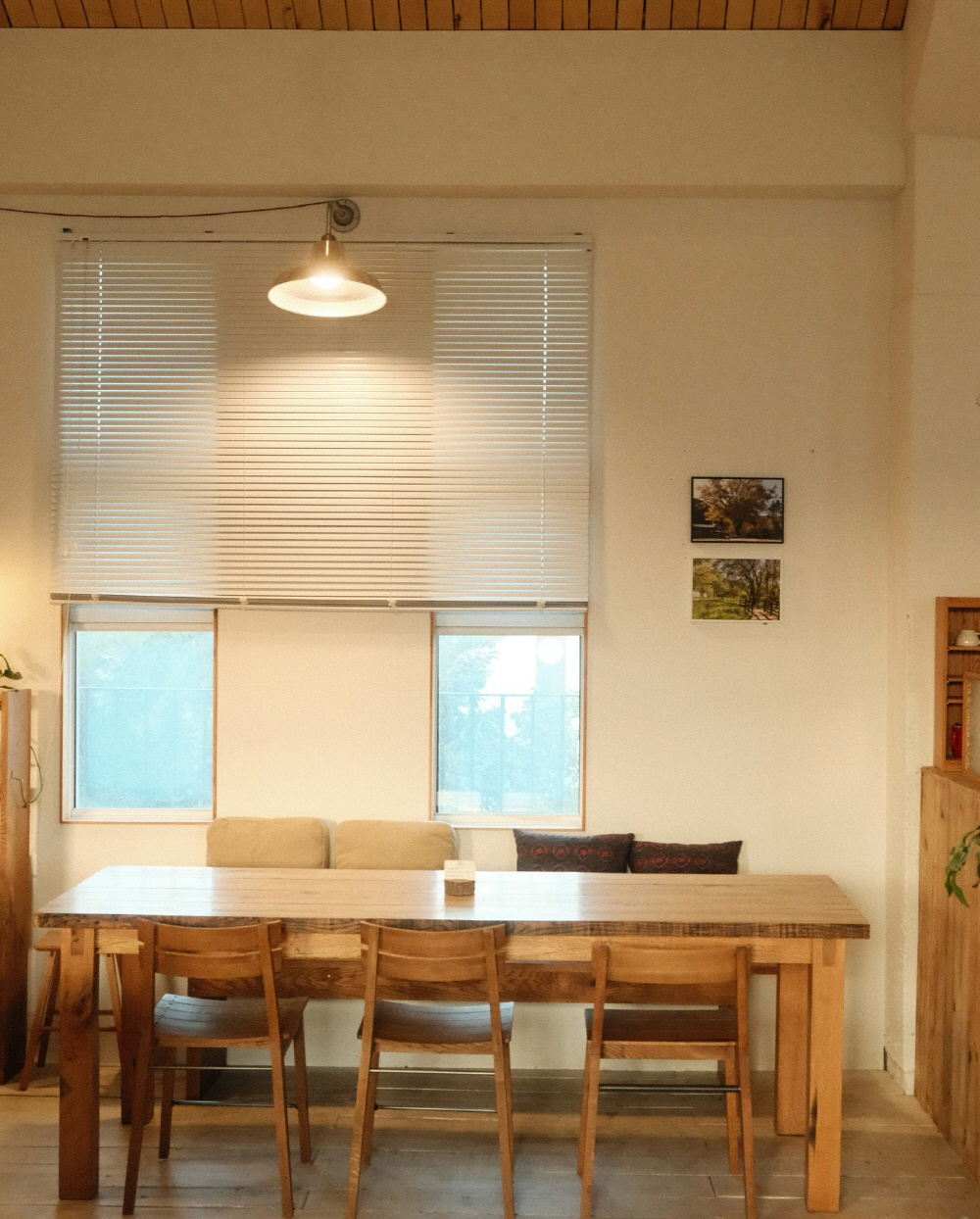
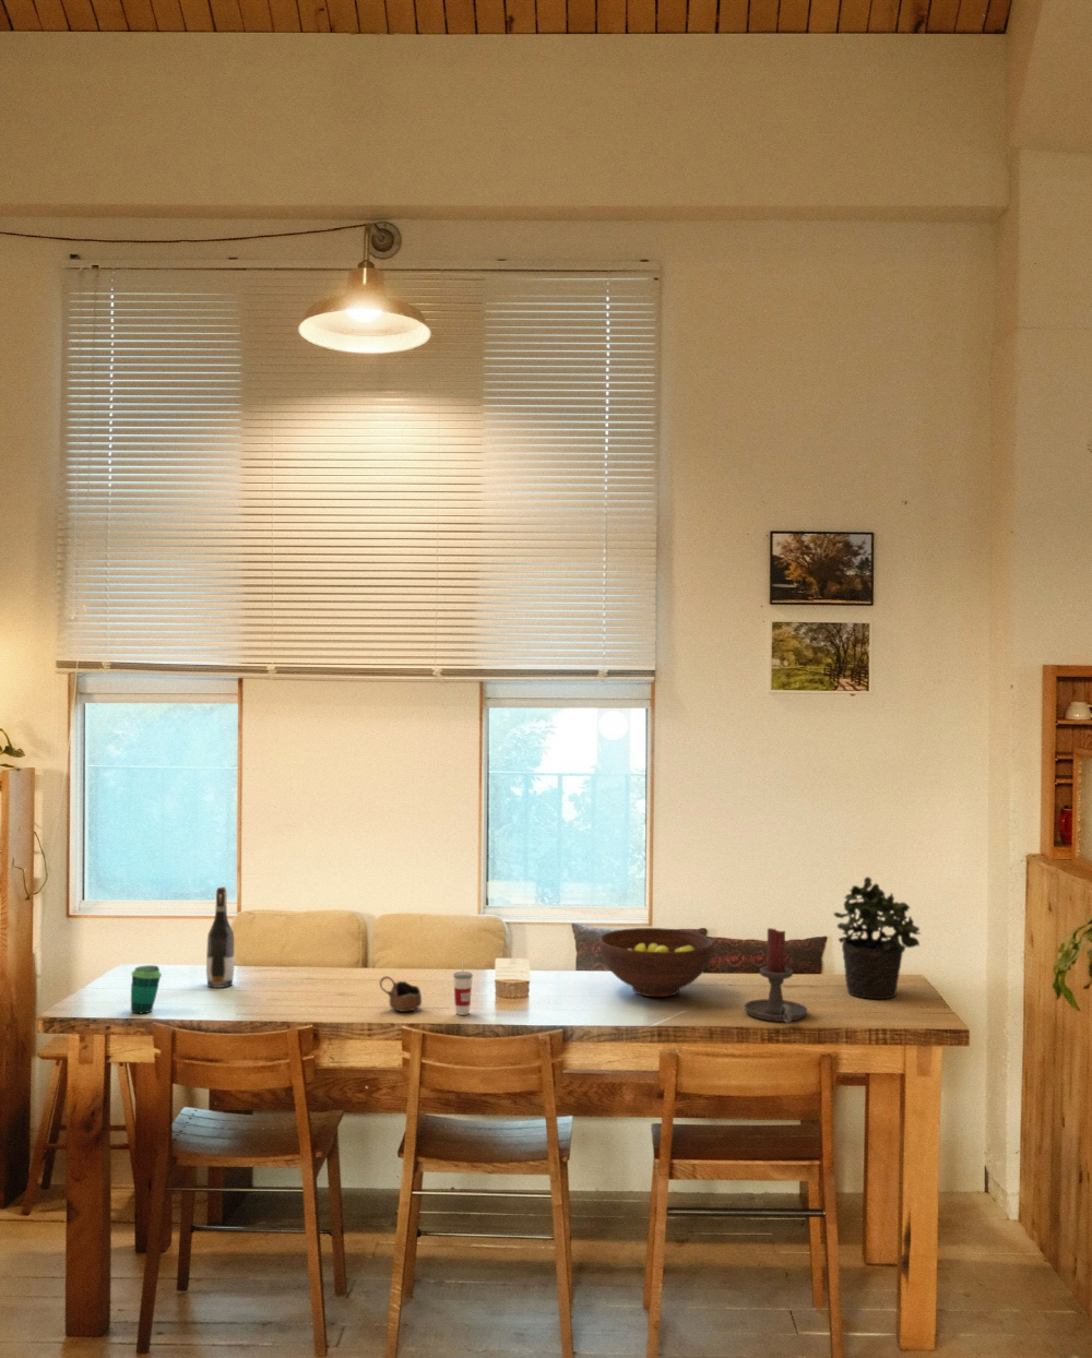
+ cup (401, 991)
+ candle holder (778, 973)
+ fruit bowl (655, 966)
+ wine bottle (221, 936)
+ potted plant (871, 935)
+ cup (462, 986)
+ cup (145, 989)
